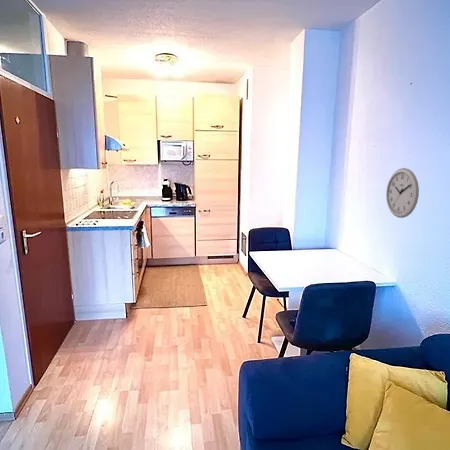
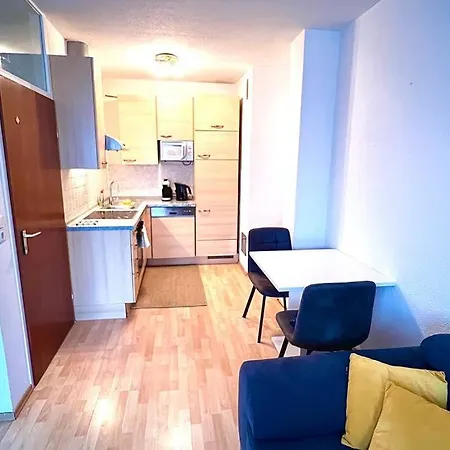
- wall clock (400, 193)
